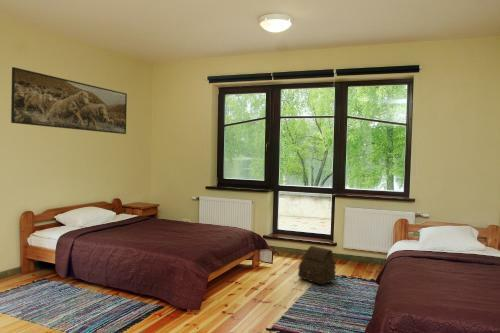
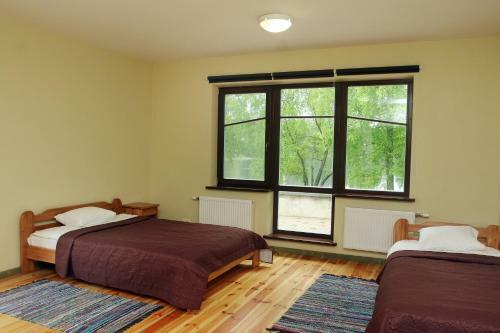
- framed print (78, 105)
- satchel (318, 263)
